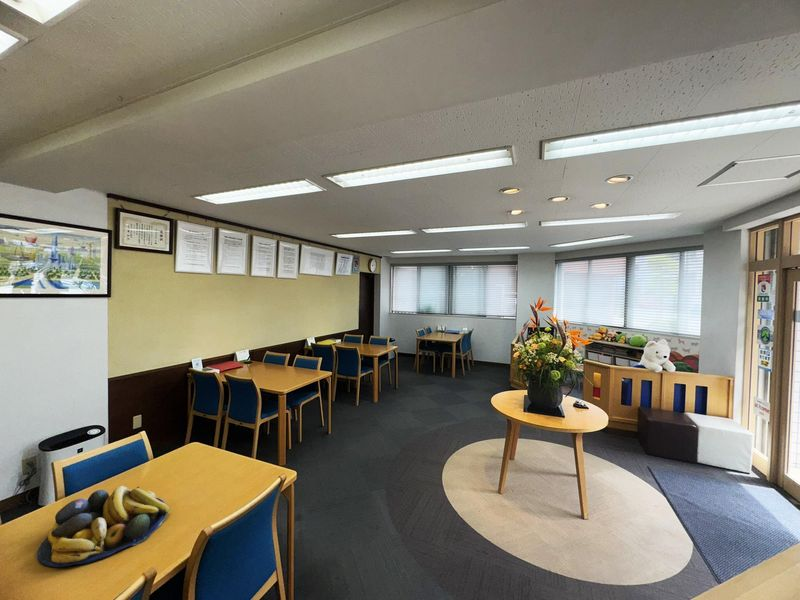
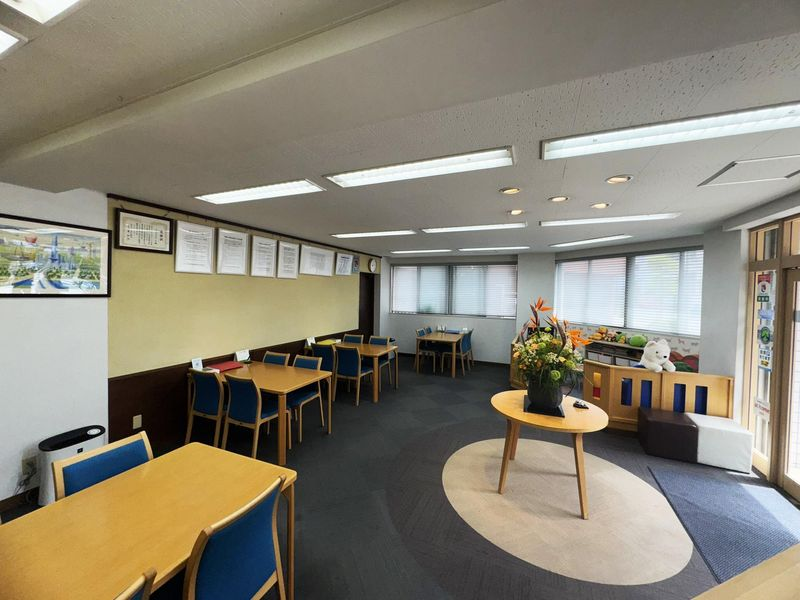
- fruit bowl (109, 511)
